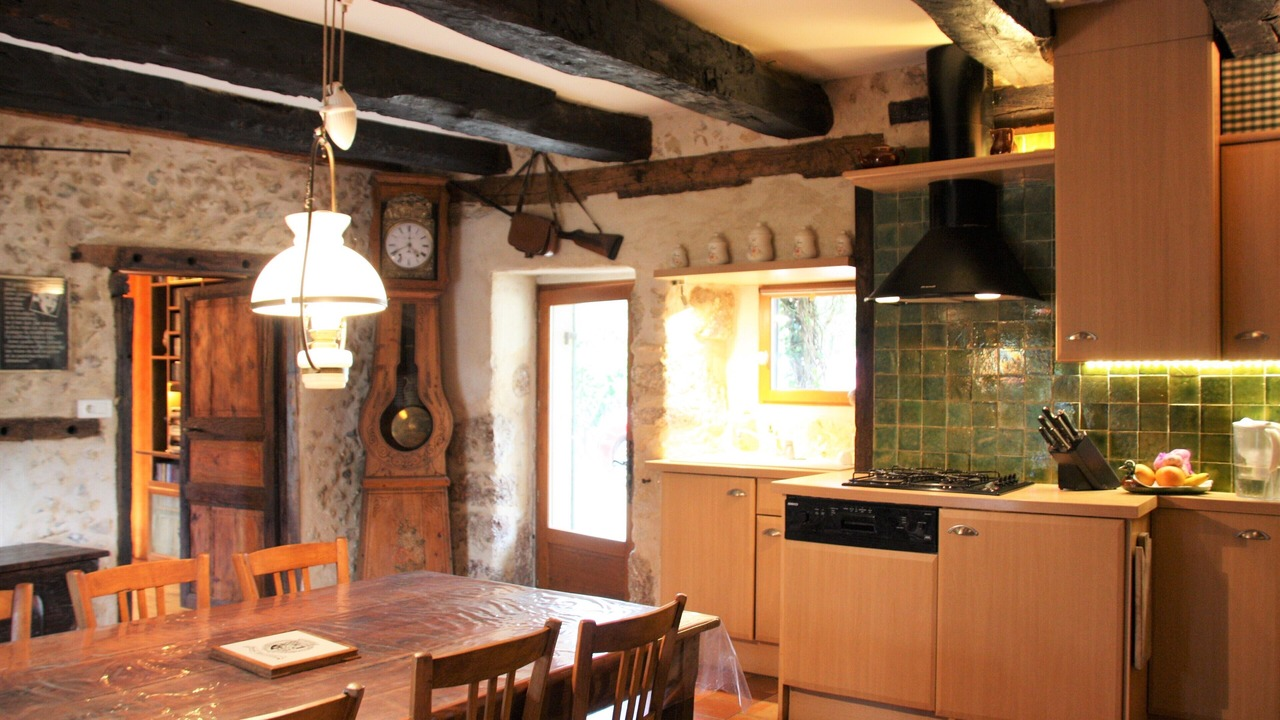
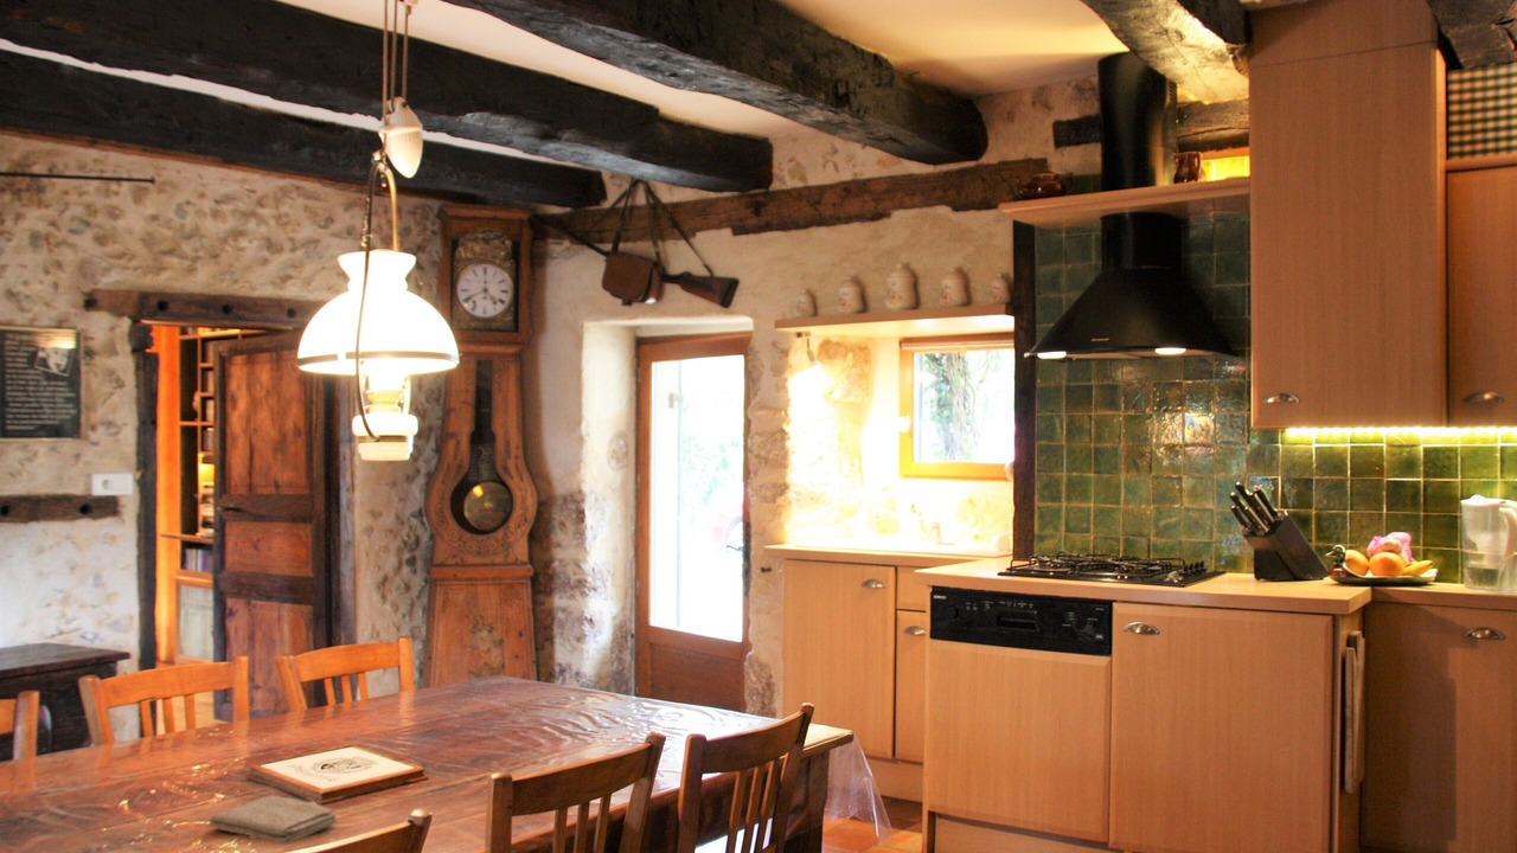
+ washcloth (274, 817)
